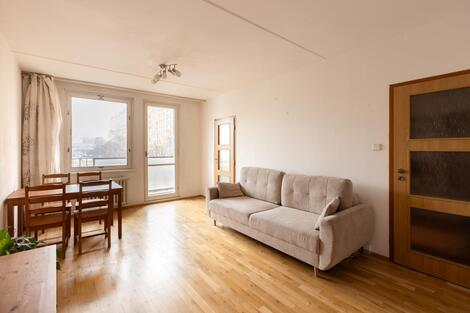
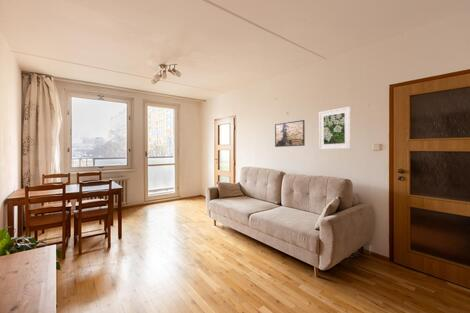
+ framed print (288, 134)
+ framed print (333, 129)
